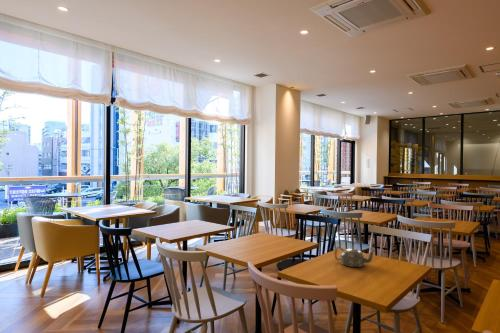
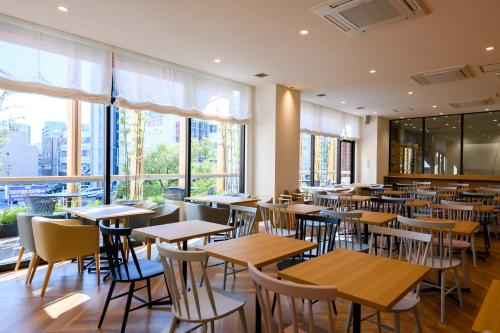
- teapot (354, 255)
